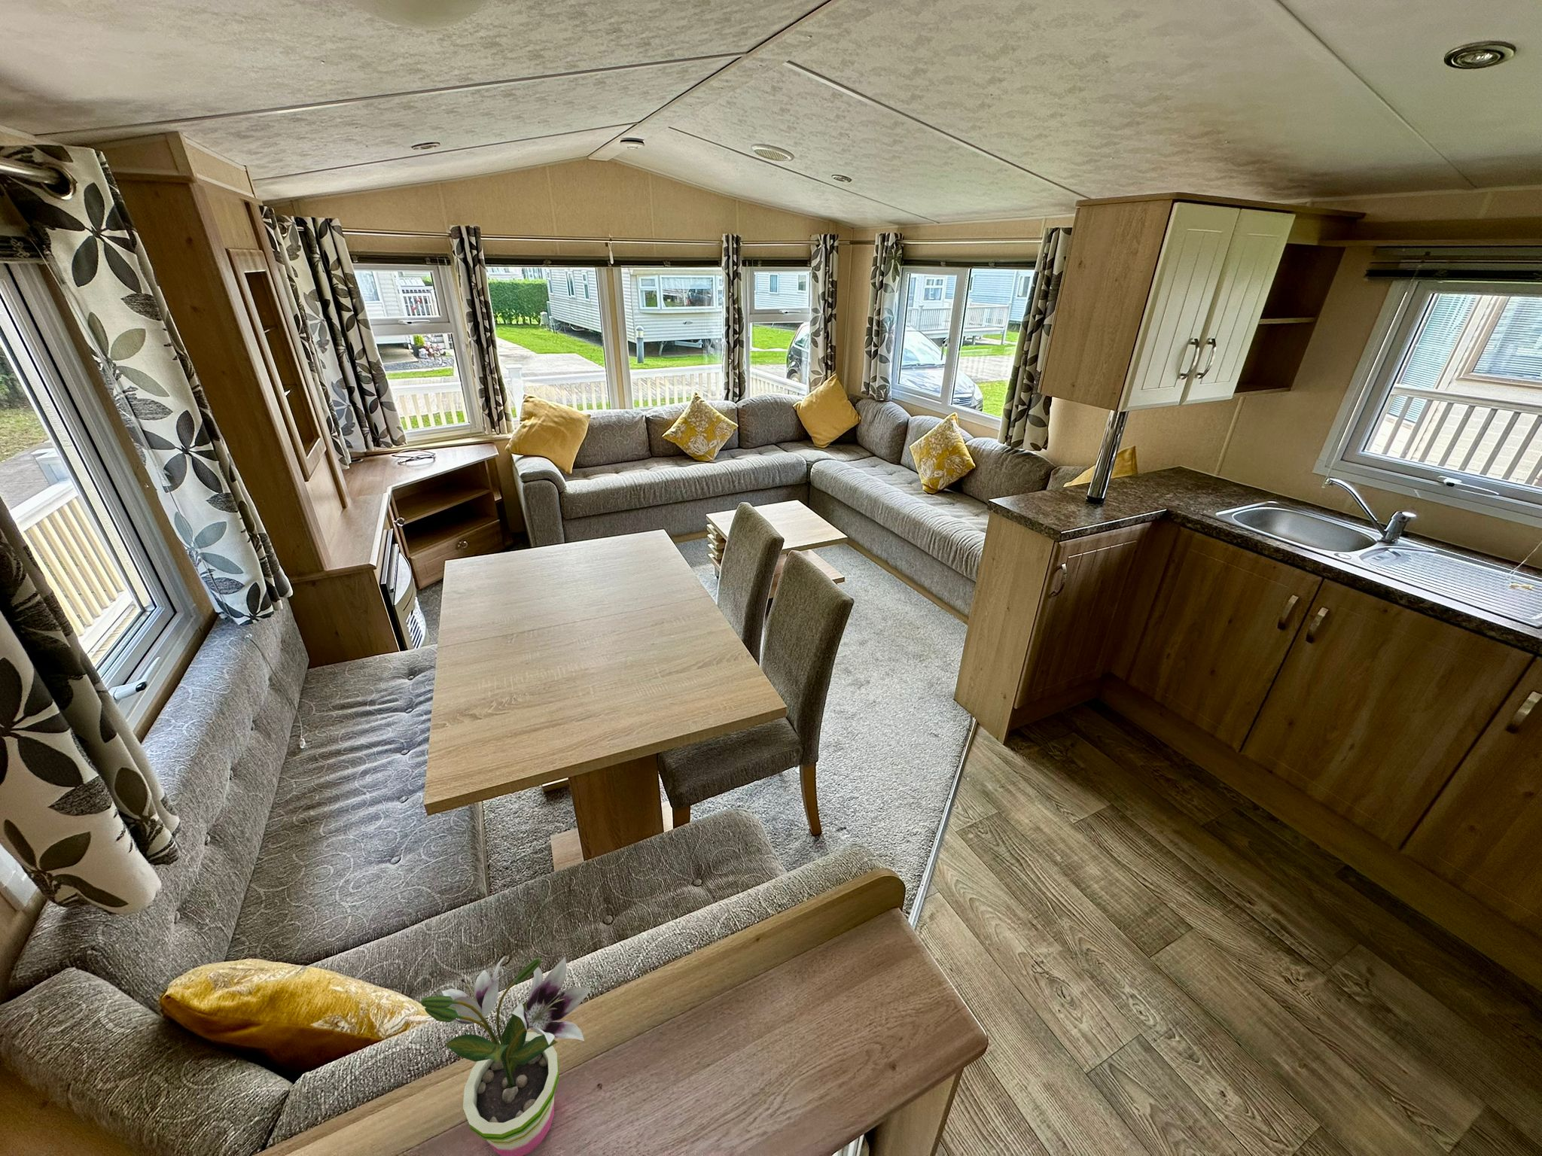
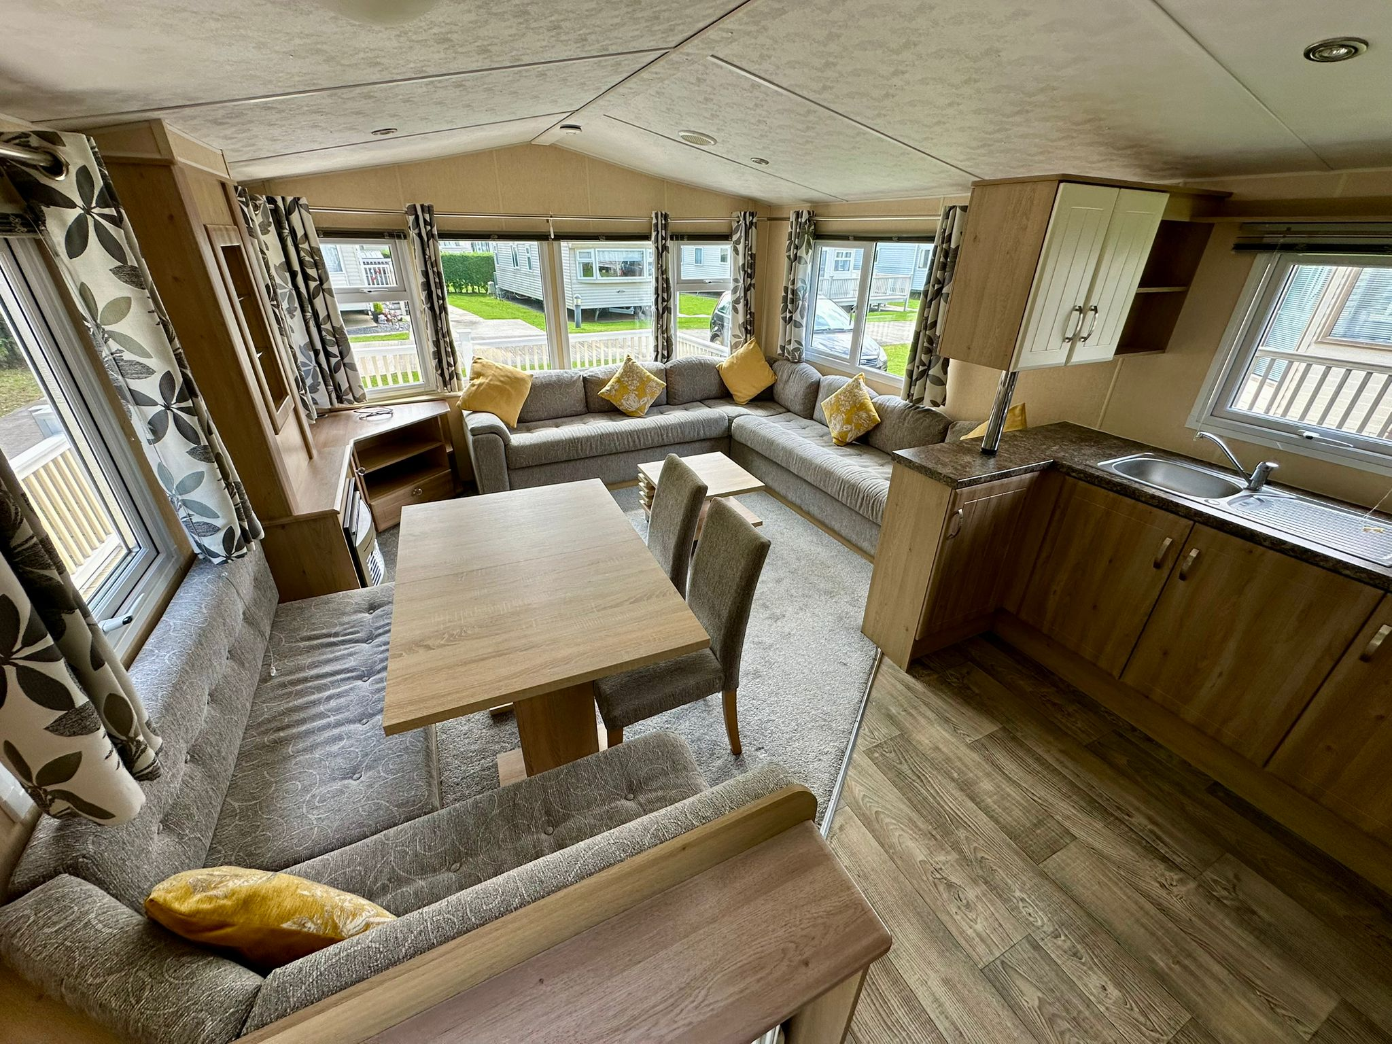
- potted plant (512, 1022)
